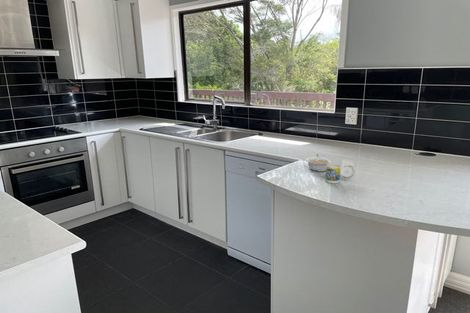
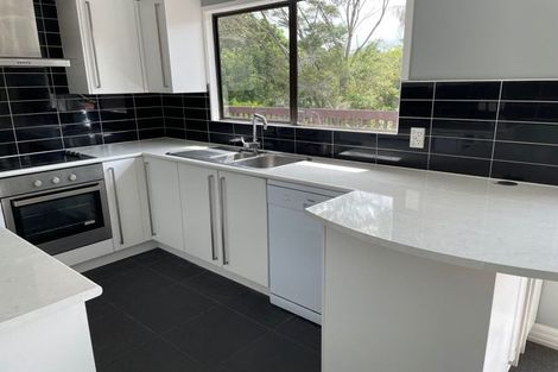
- cup (339, 173)
- legume (317, 163)
